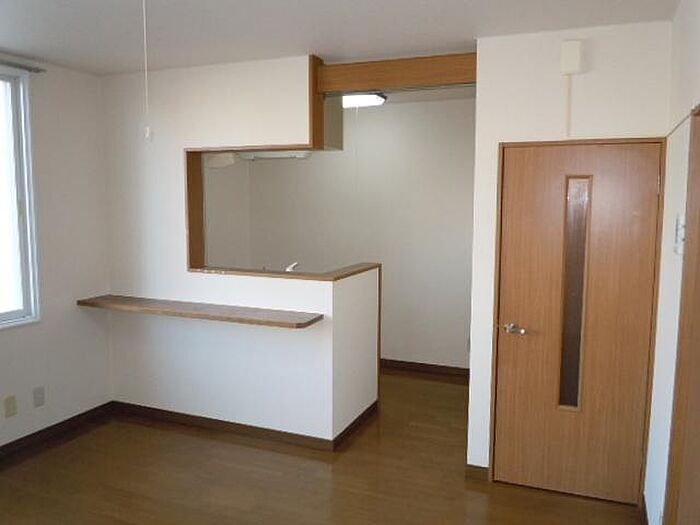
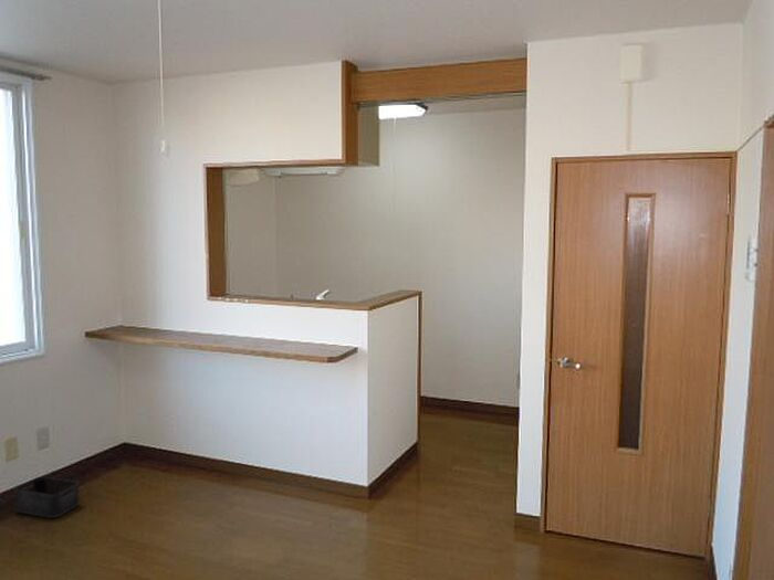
+ storage bin (46, 496)
